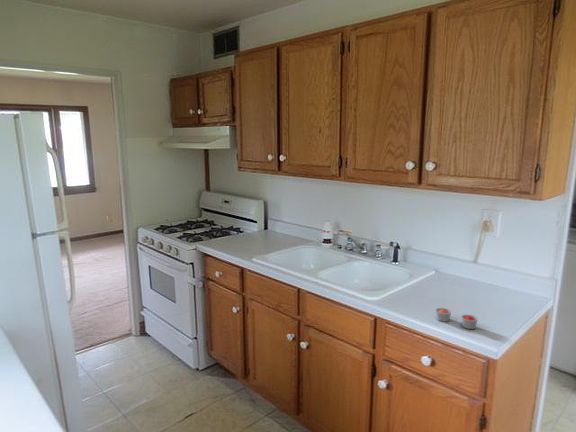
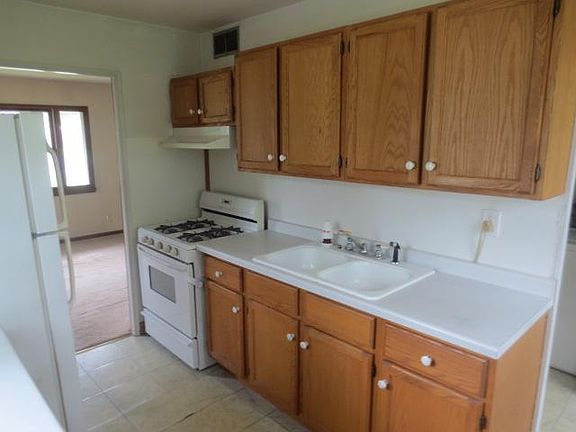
- candle (461, 317)
